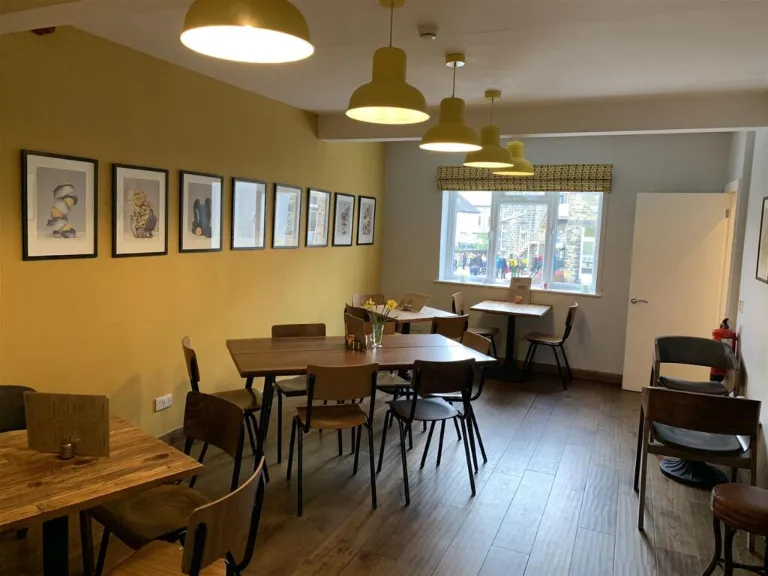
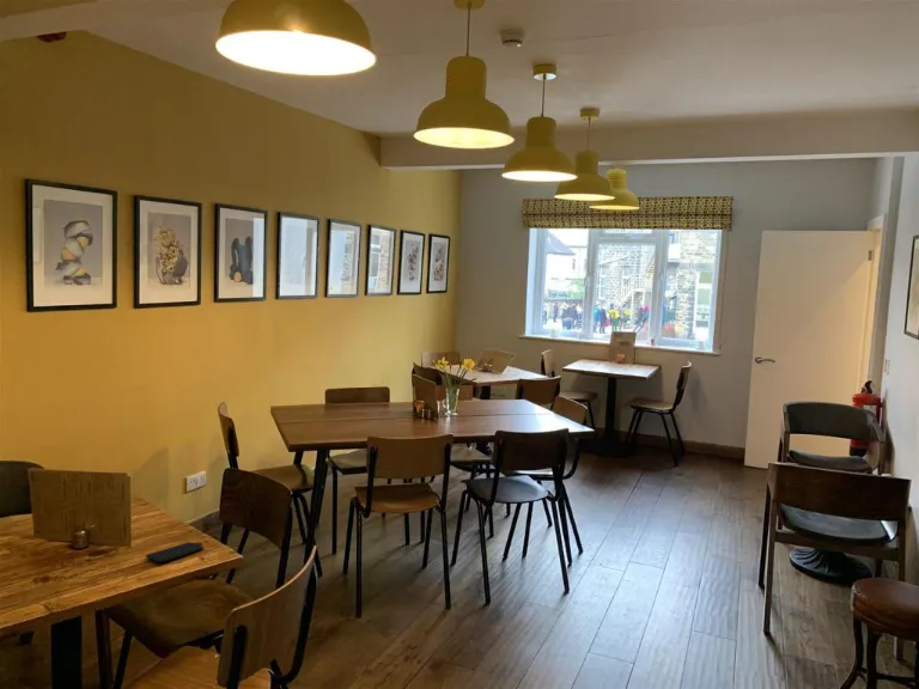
+ smartphone (175, 551)
